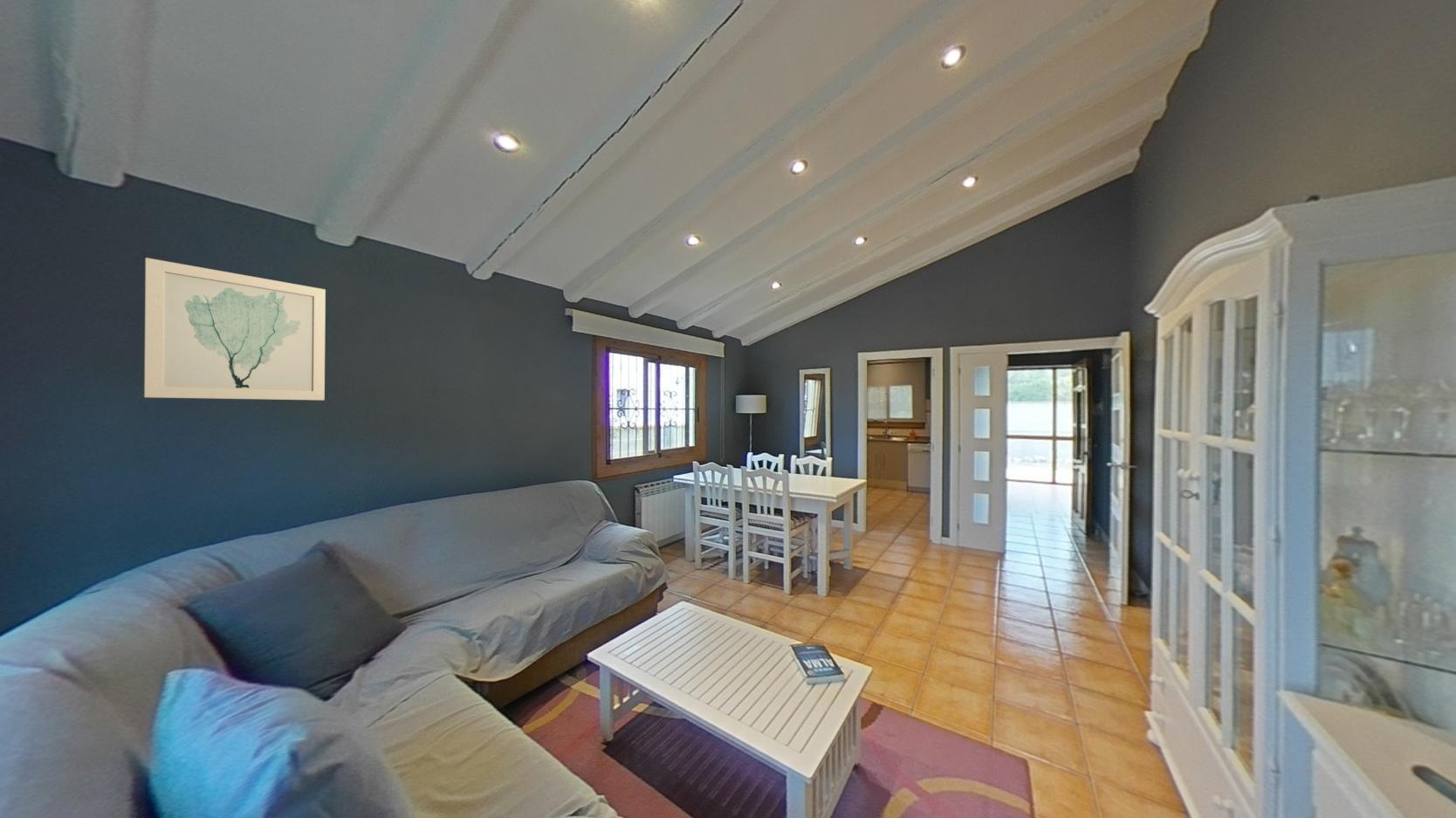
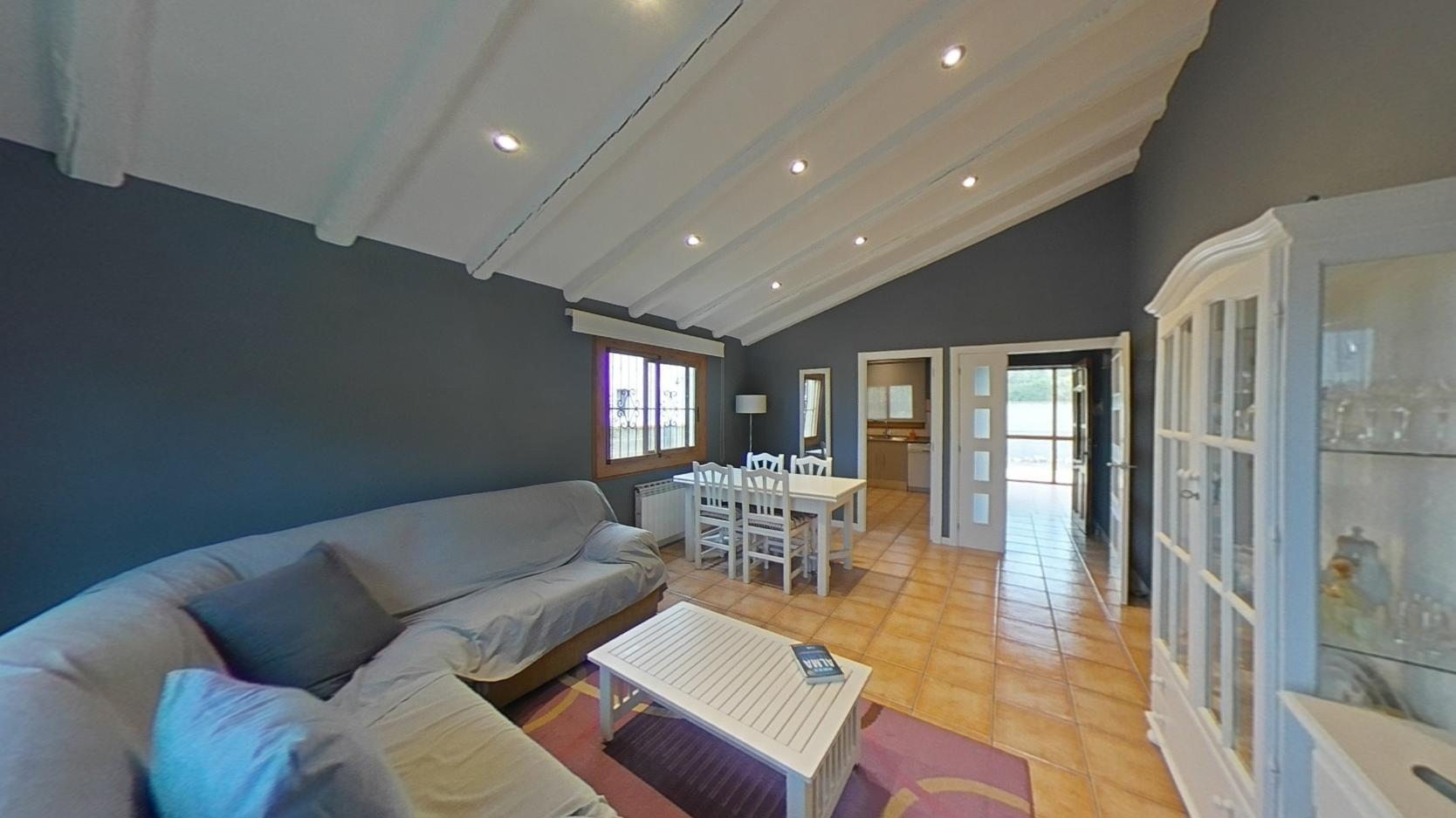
- wall art (244, 337)
